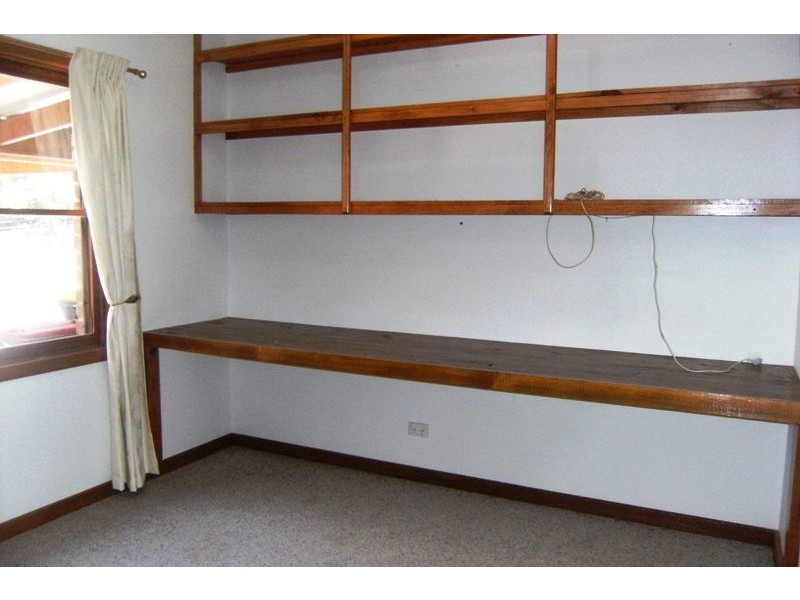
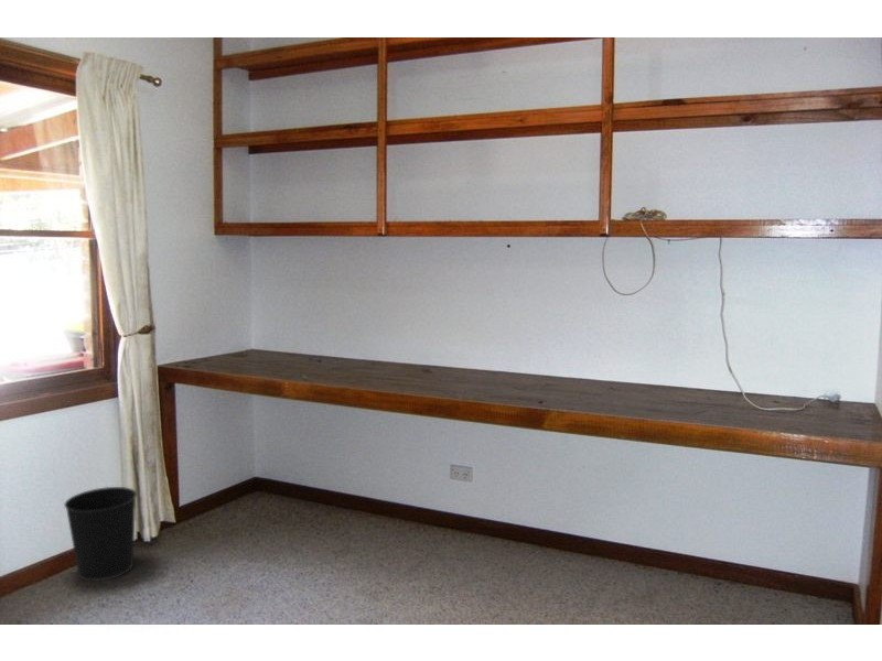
+ wastebasket (104, 533)
